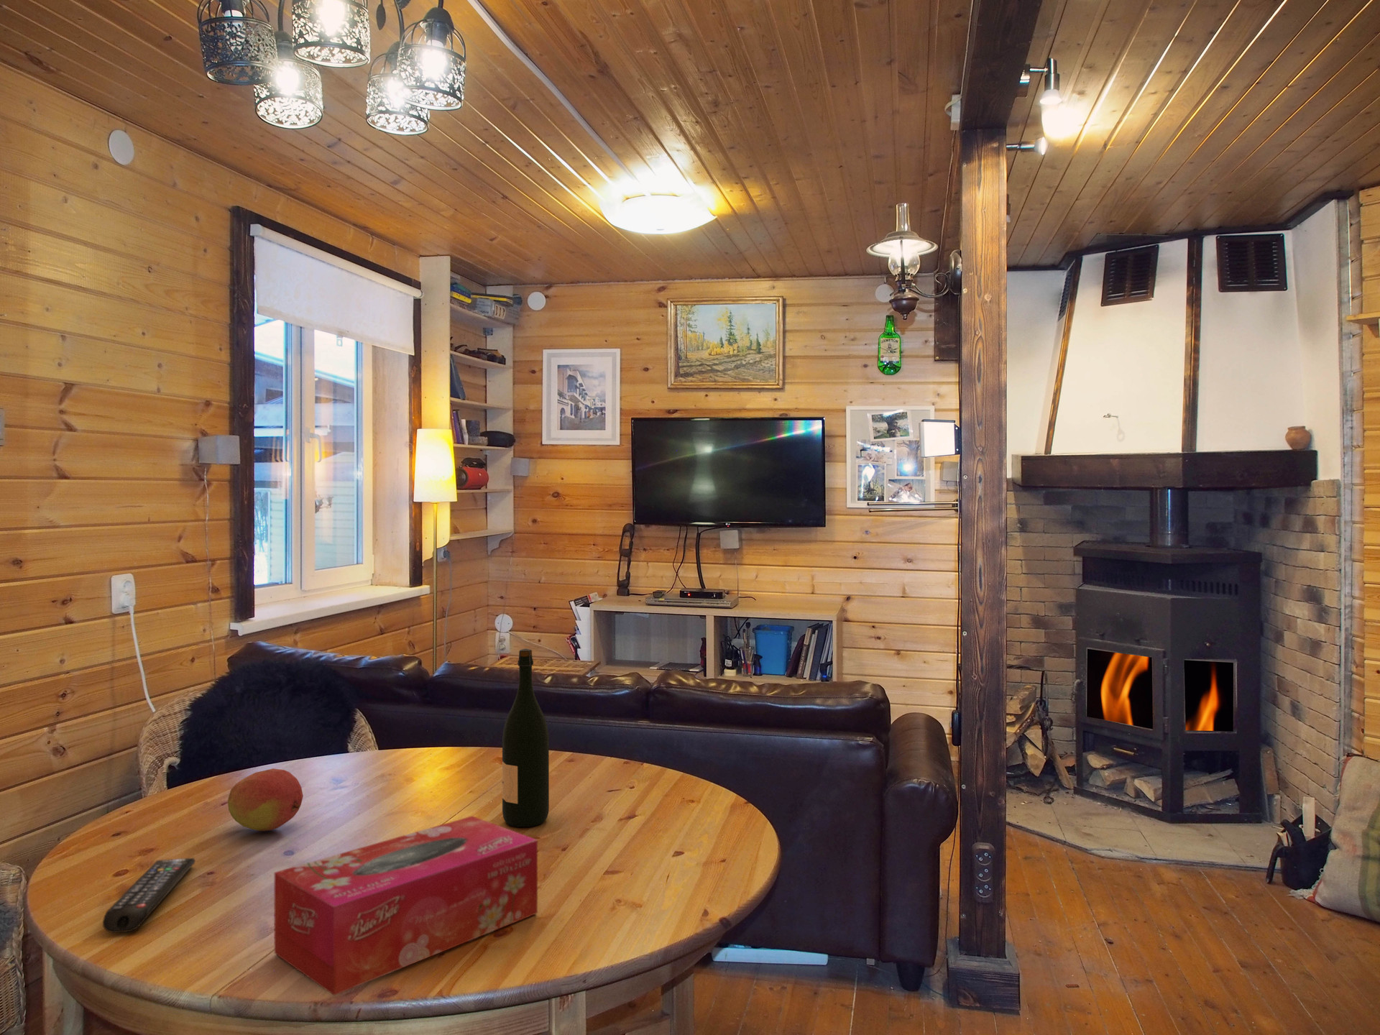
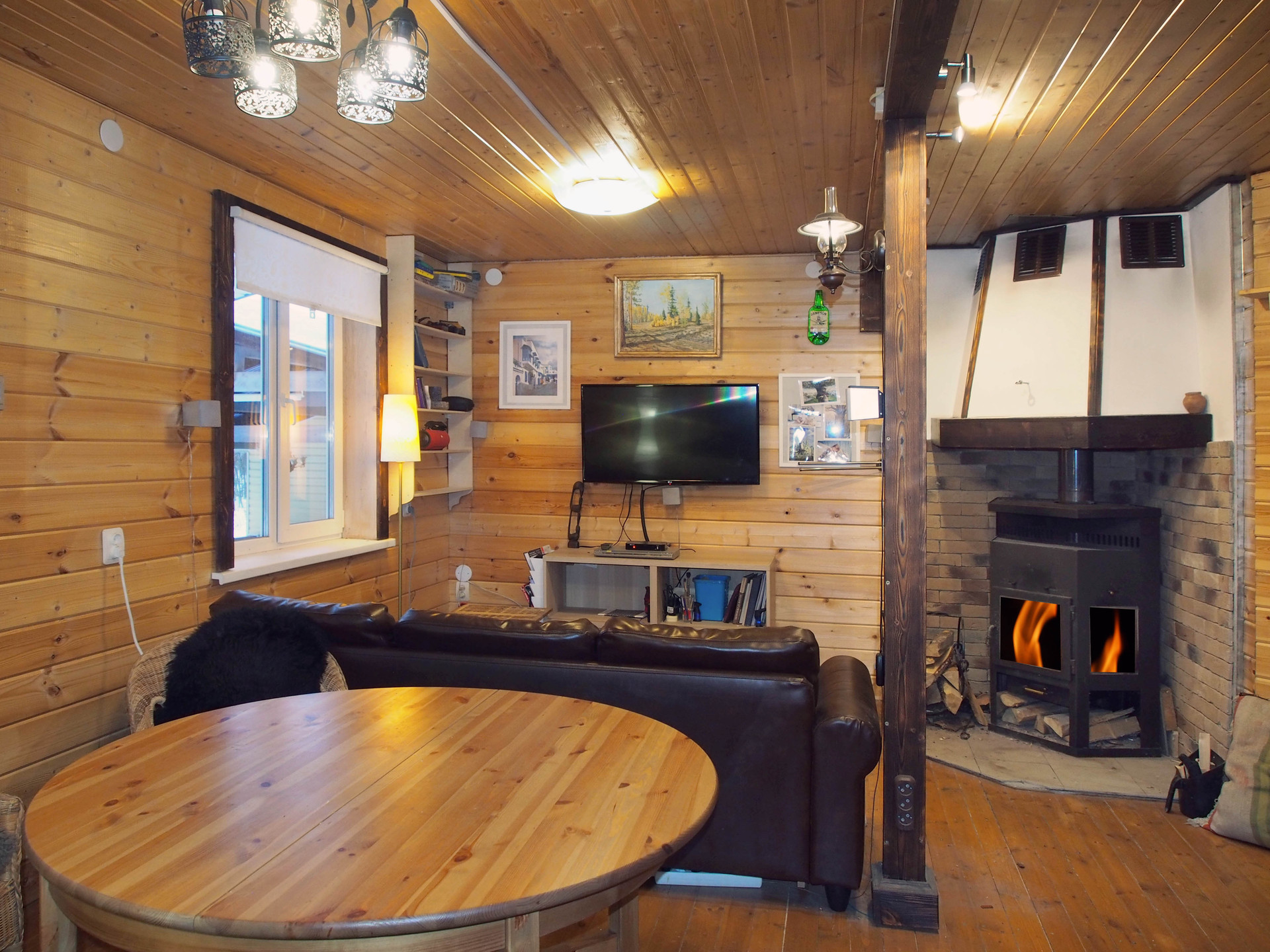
- remote control (152, 889)
- tissue box (412, 894)
- fruit (265, 799)
- wine bottle (526, 735)
